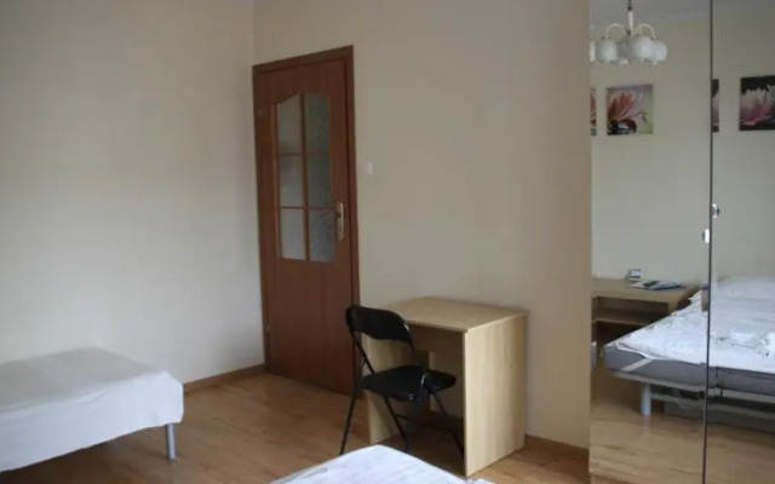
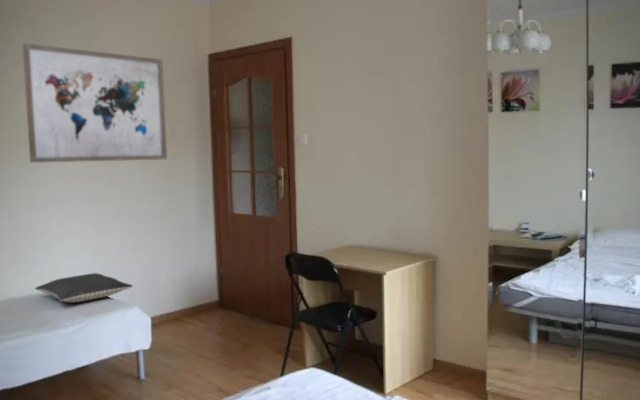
+ pillow (83, 287)
+ wall art (101, 106)
